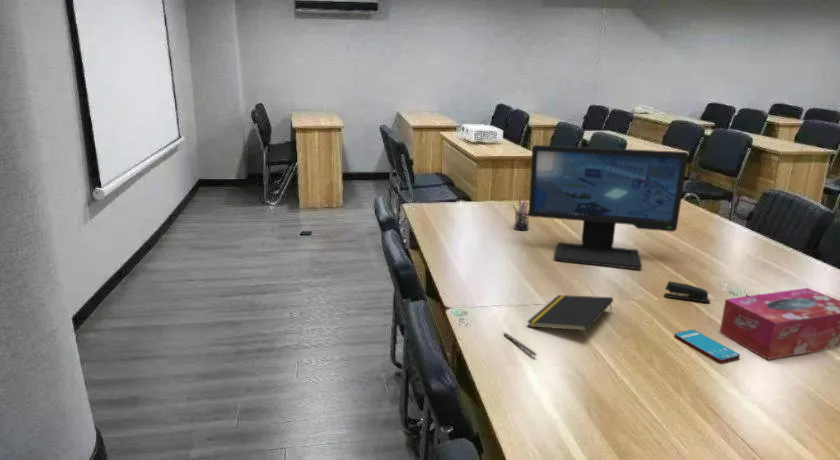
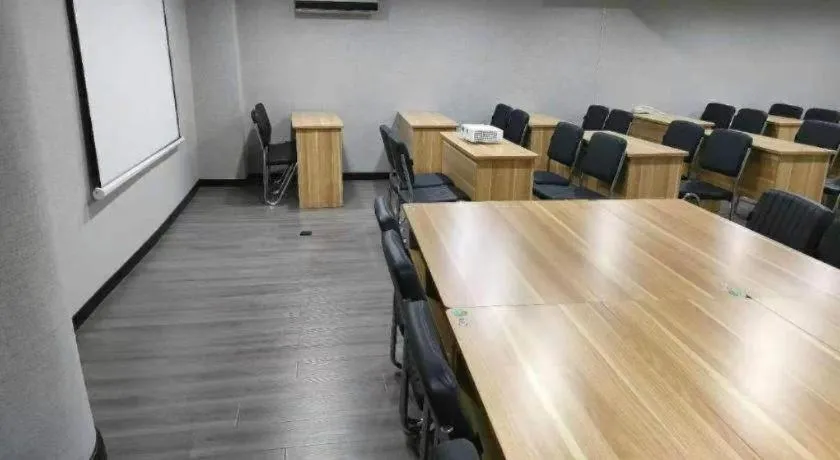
- computer monitor (601, 203)
- pen (518, 343)
- pen holder (520, 214)
- smartphone (705, 345)
- notepad (571, 311)
- stapler (687, 291)
- tissue box (789, 321)
